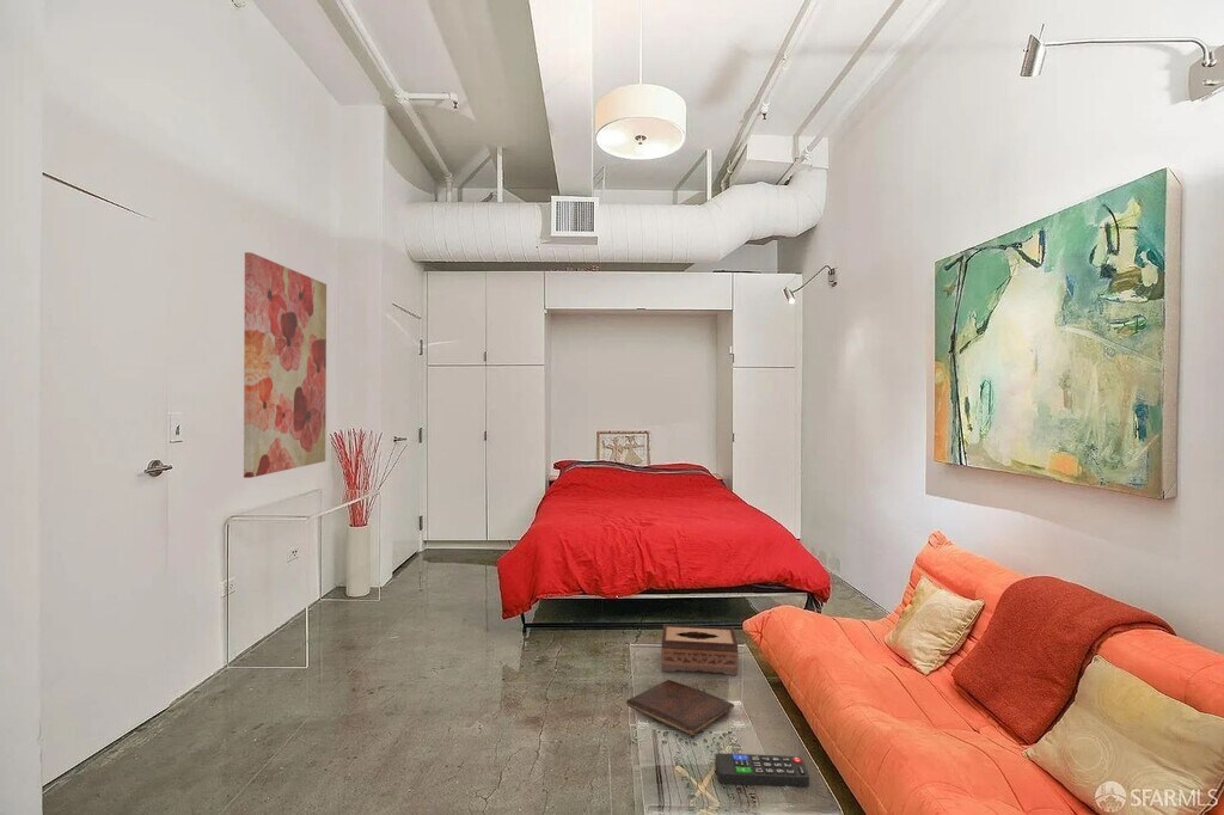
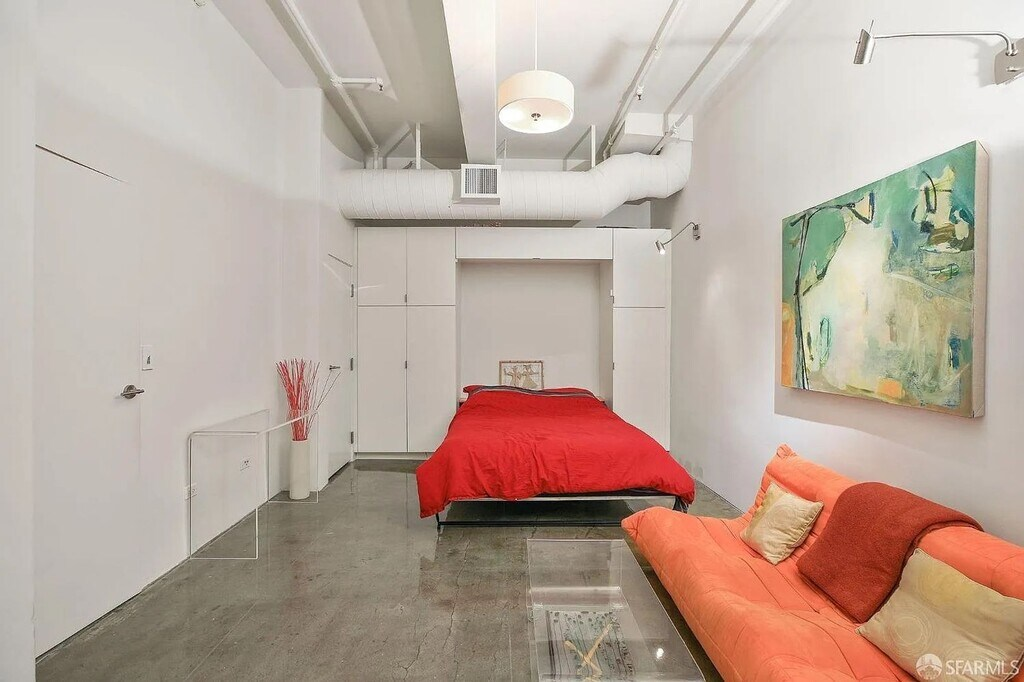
- remote control (760, 768)
- book (679, 704)
- tissue box (698, 648)
- wall art (289, 369)
